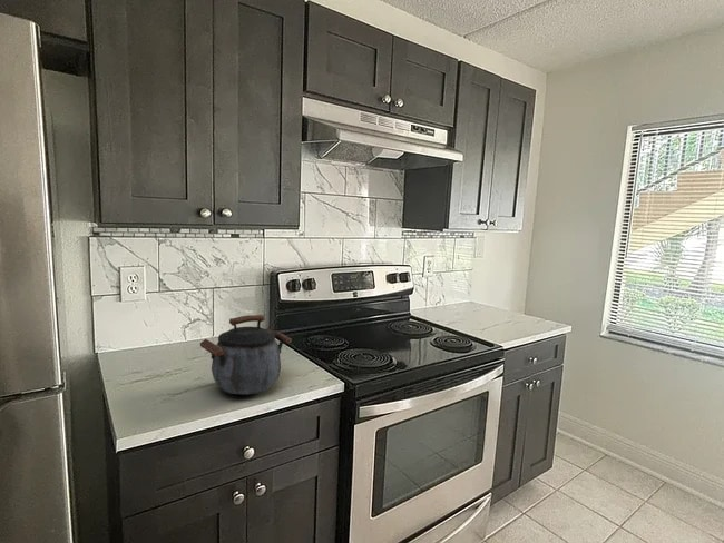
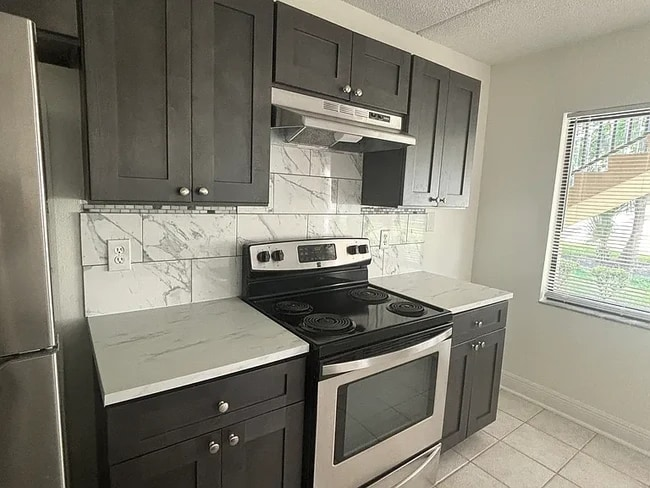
- kettle (246, 353)
